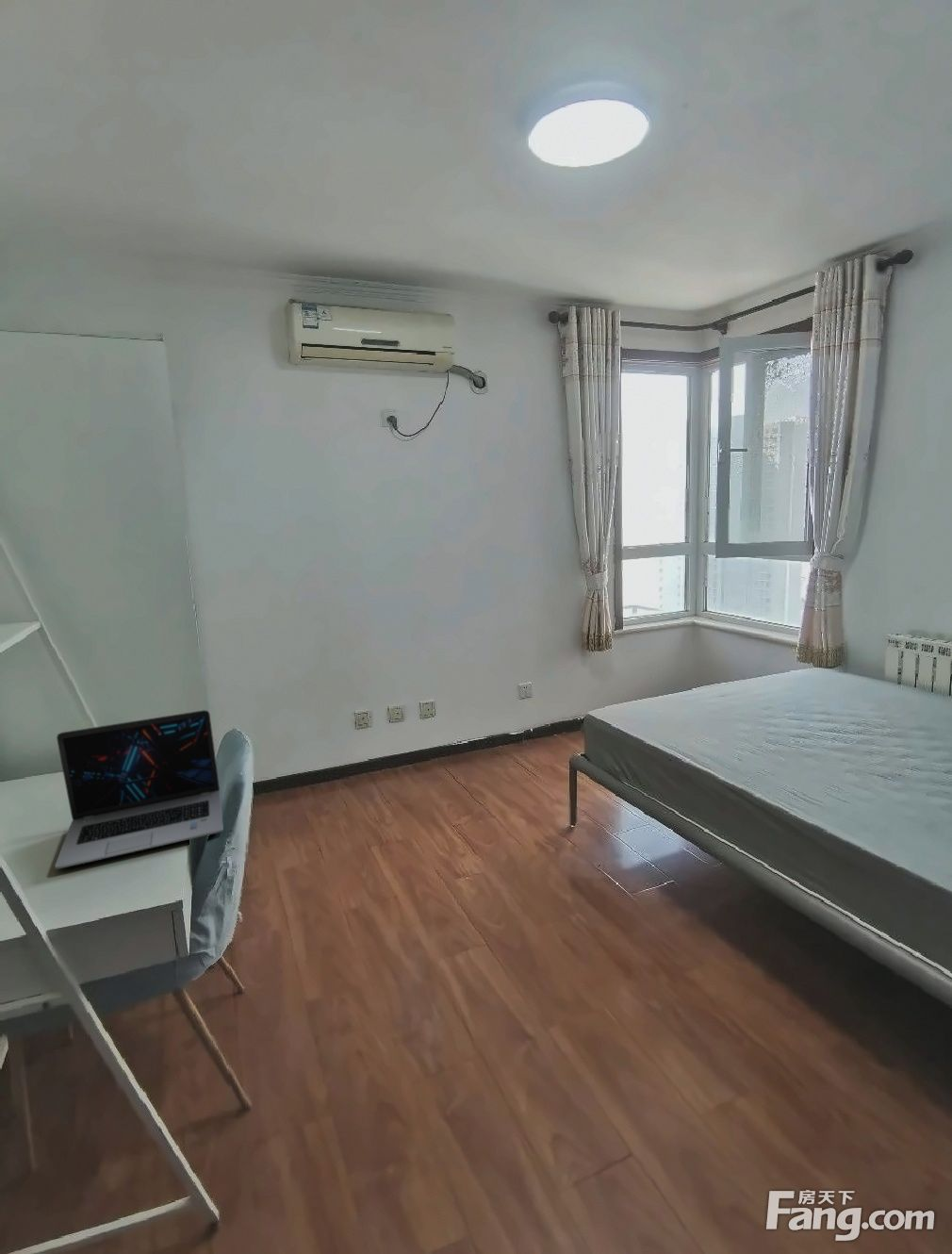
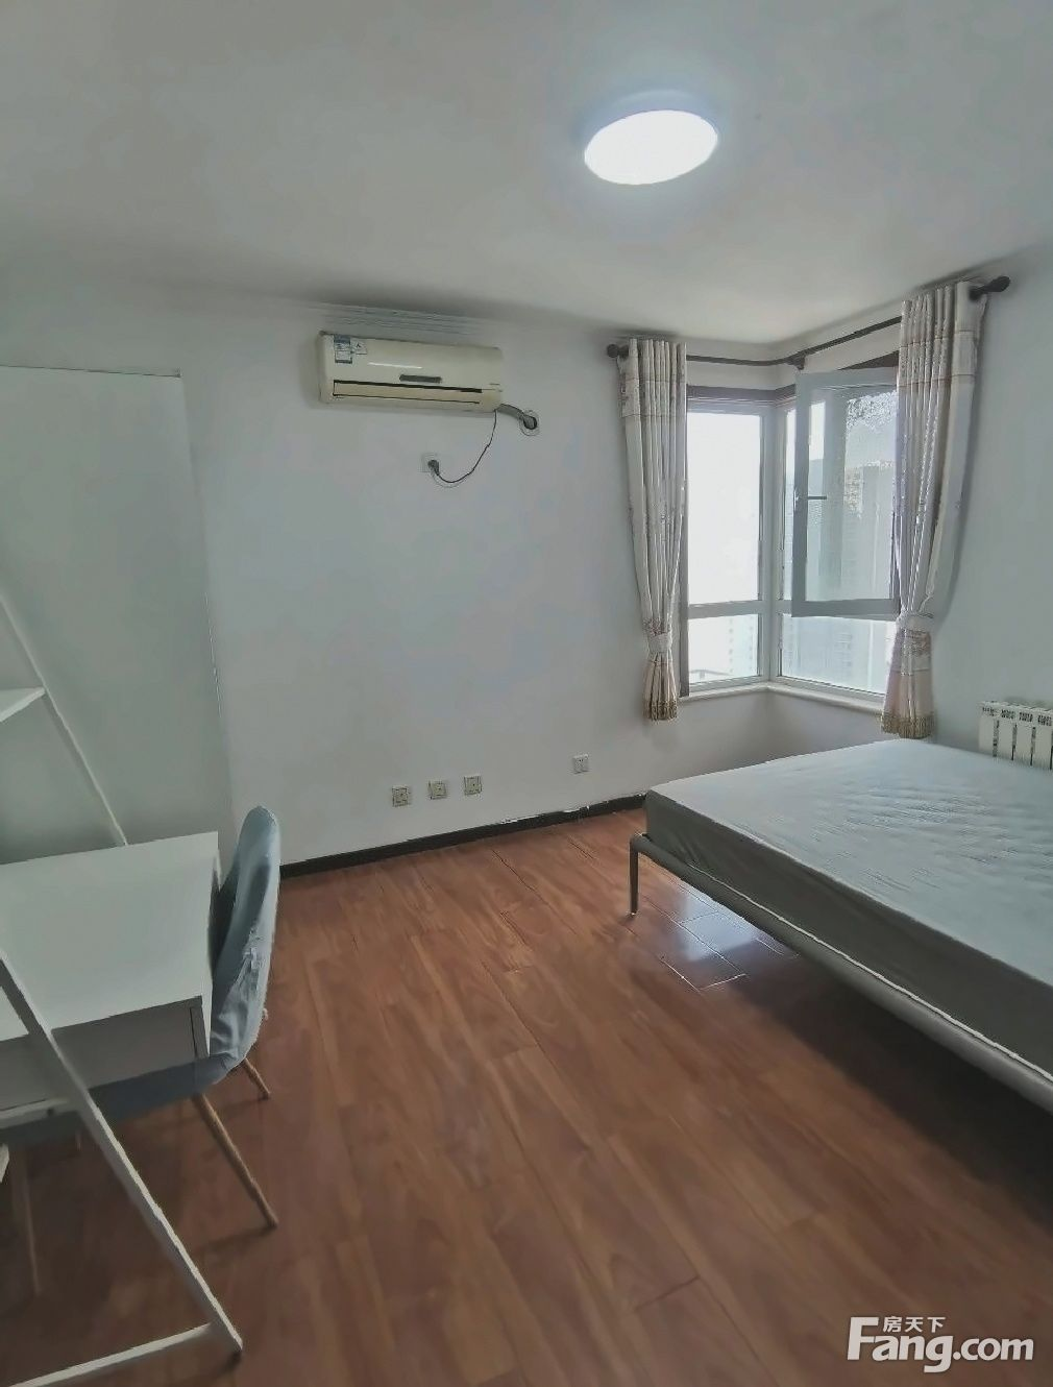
- laptop (140, 784)
